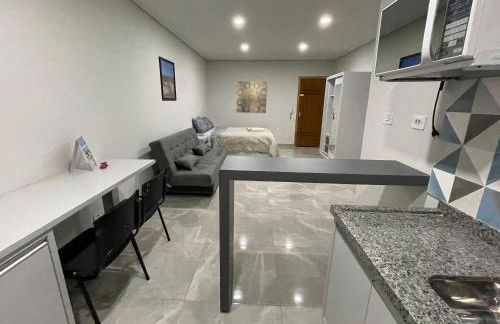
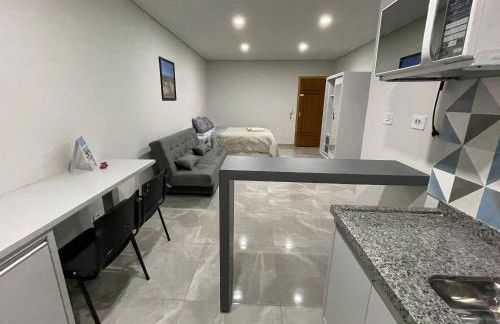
- wall art (251, 97)
